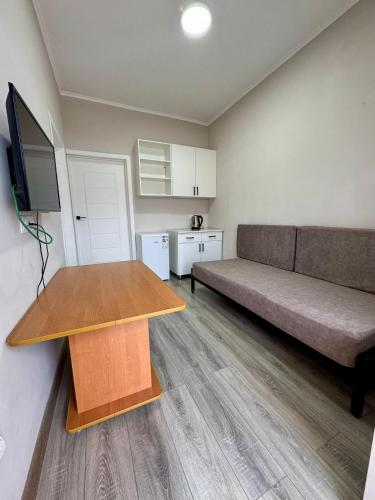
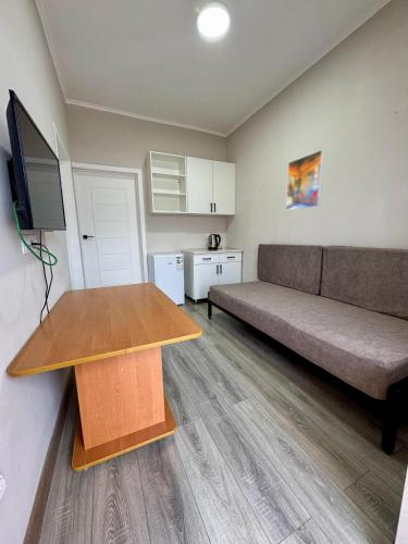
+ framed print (302, 183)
